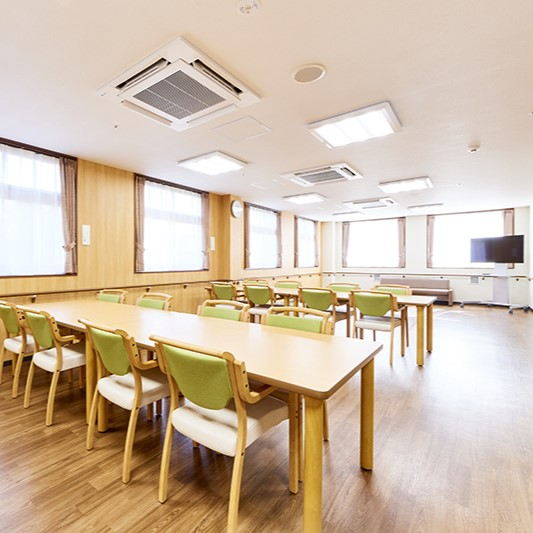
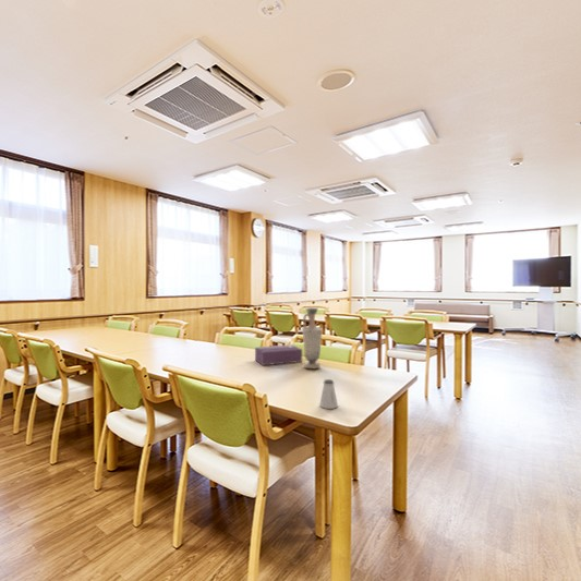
+ saltshaker (328, 392)
+ tissue box (278, 354)
+ vase (312, 337)
